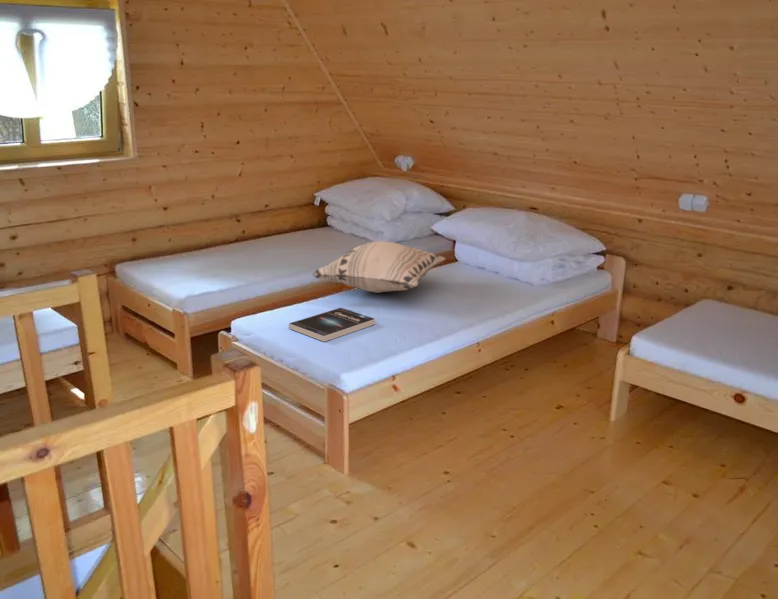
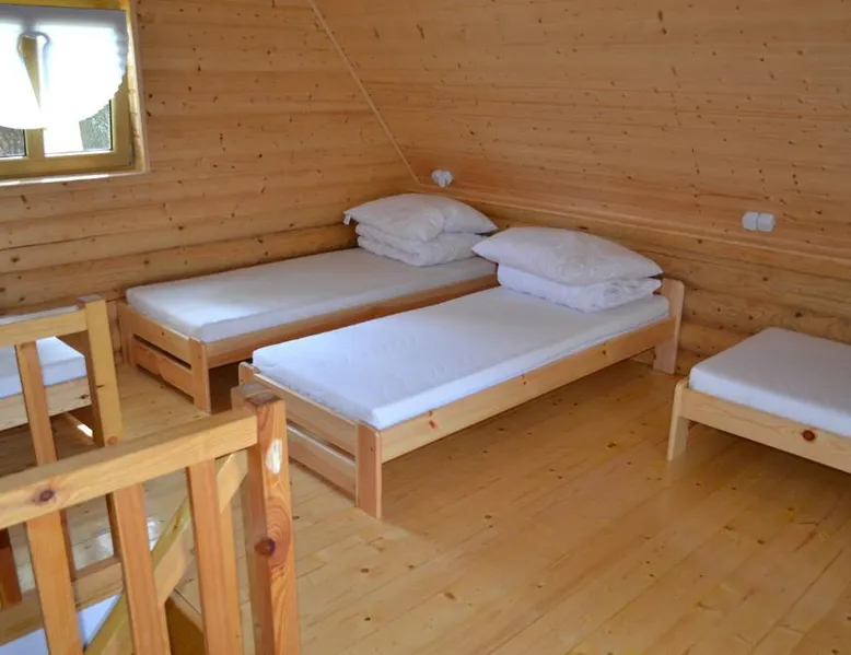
- book (332, 323)
- decorative pillow (381, 266)
